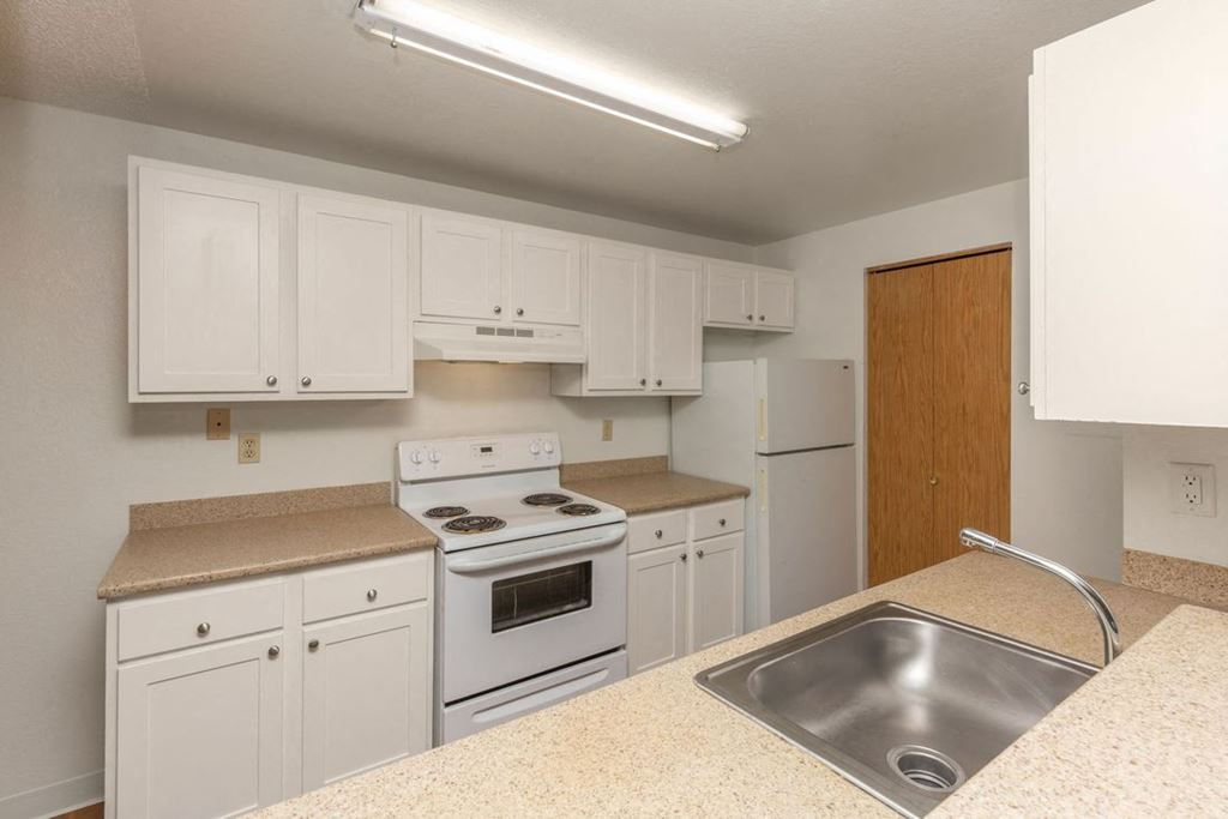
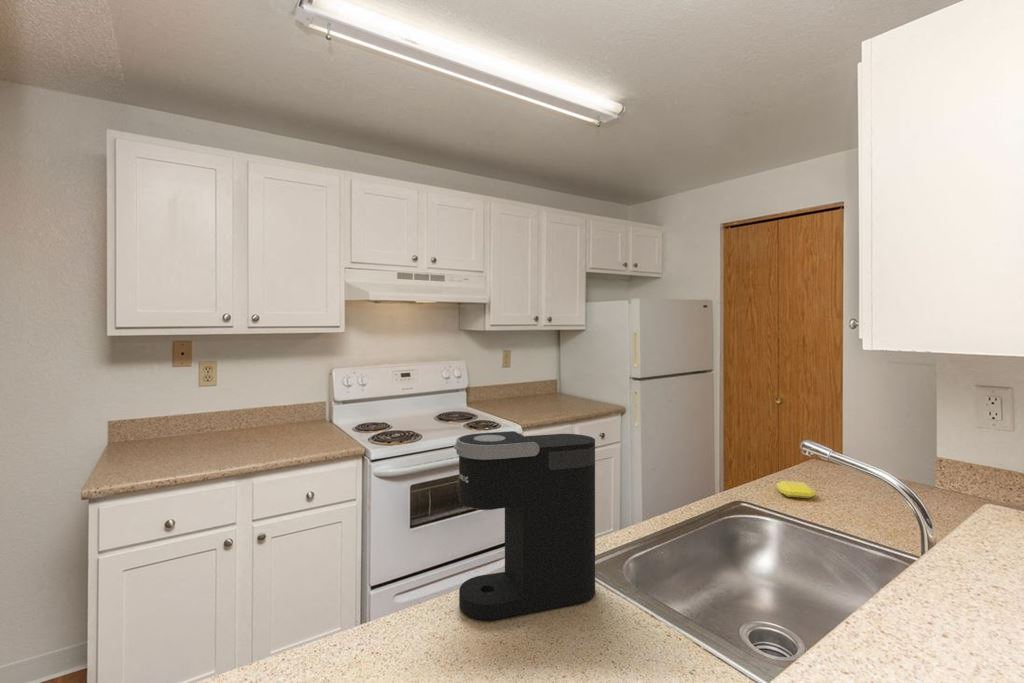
+ coffee maker (527, 516)
+ soap bar (795, 489)
